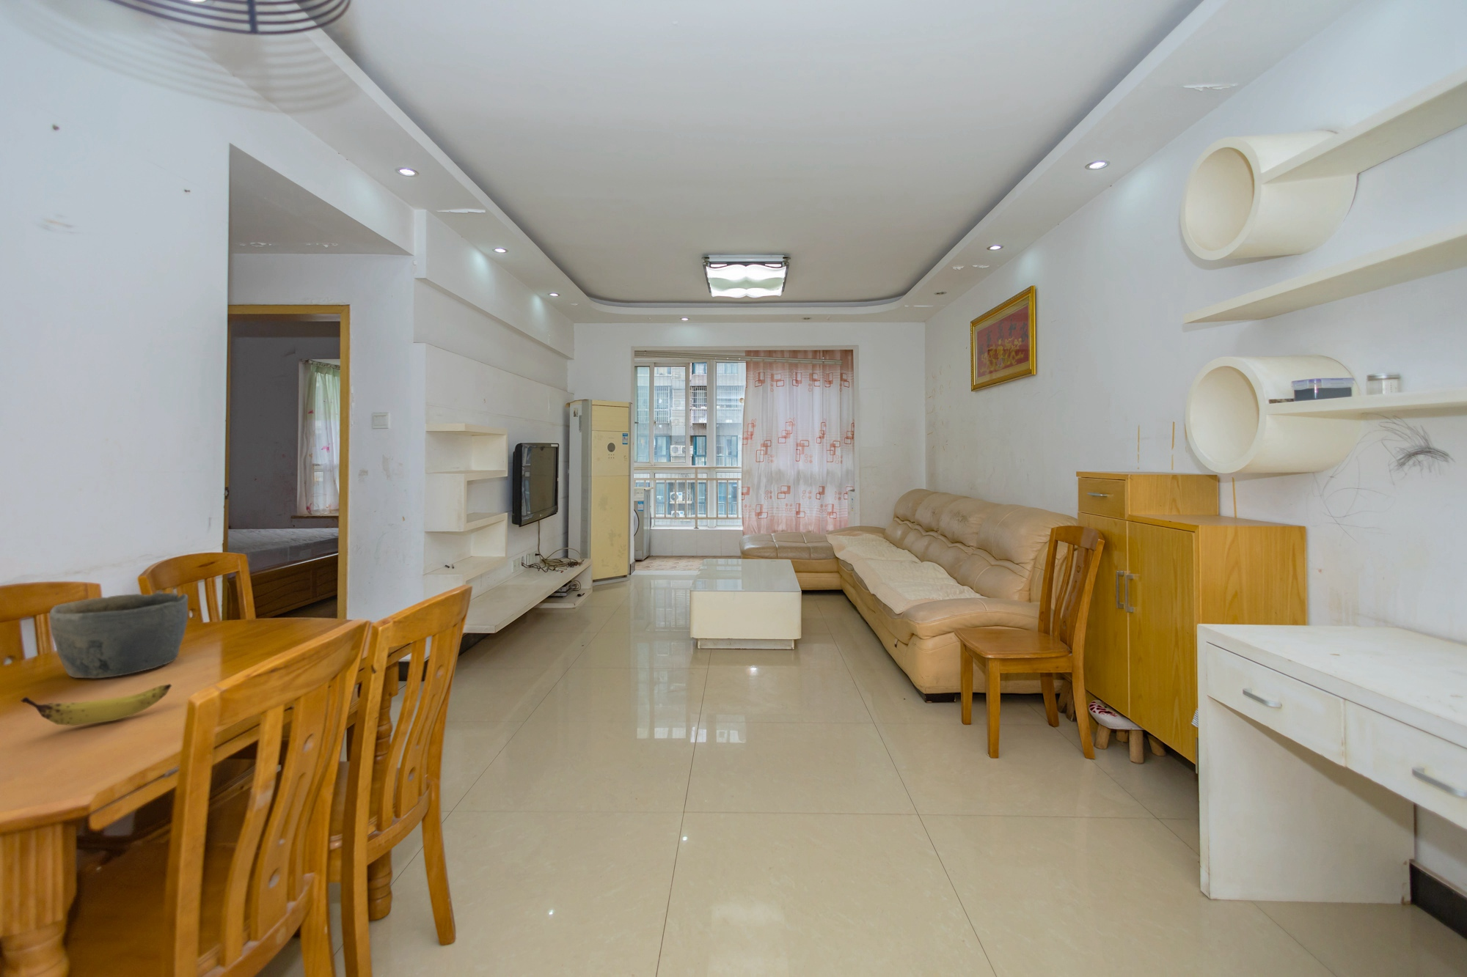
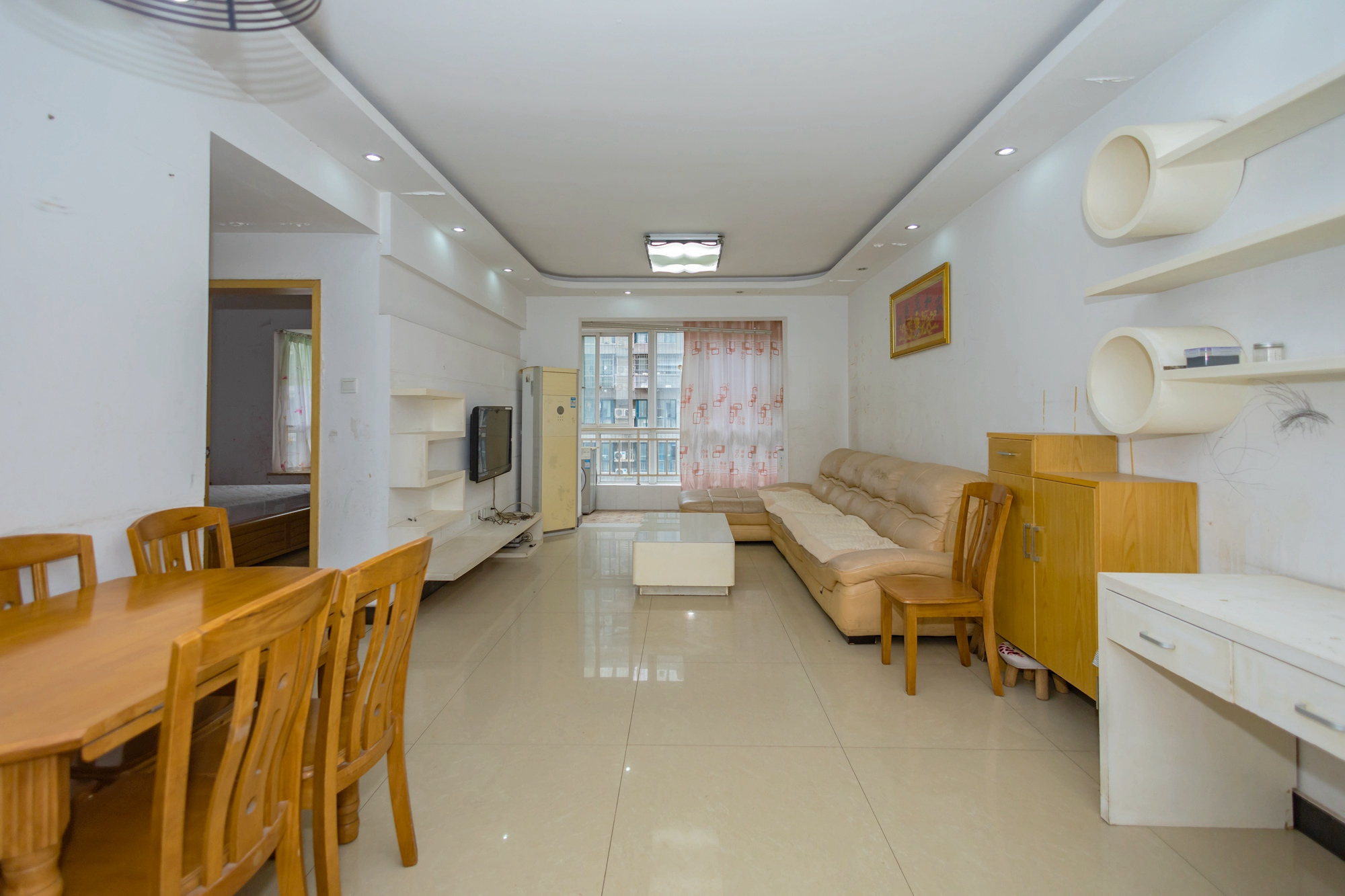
- banana (99, 703)
- bowl (122, 634)
